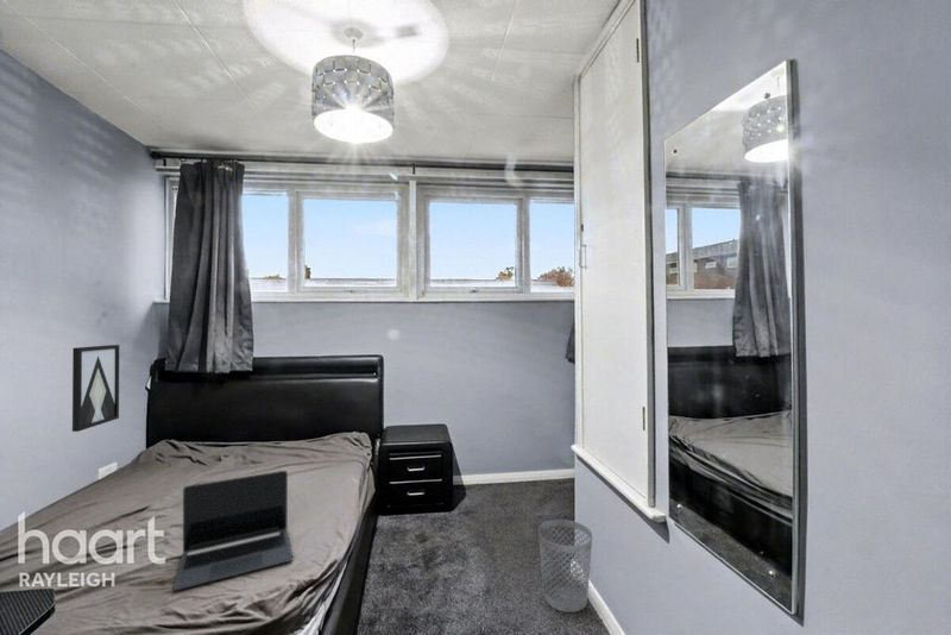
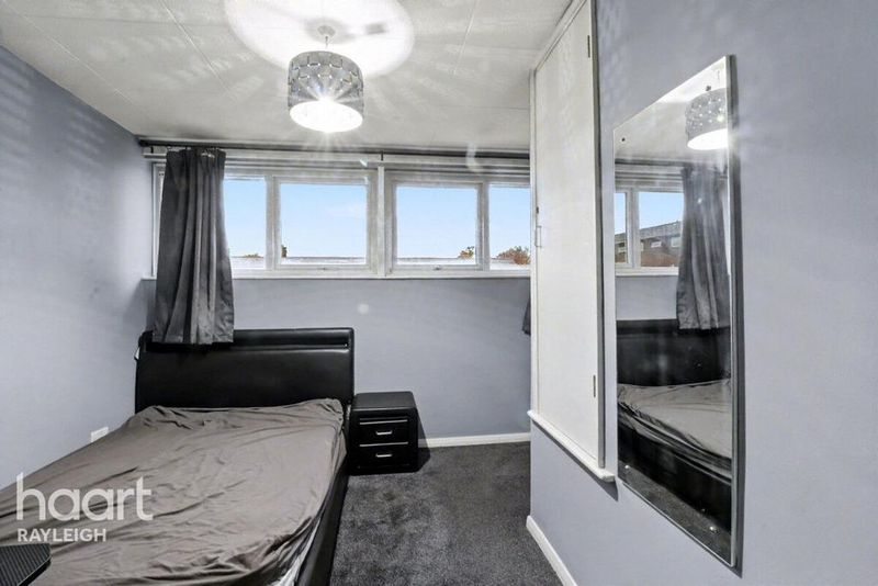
- wastebasket (563, 565)
- wall art (97, 385)
- laptop (237, 523)
